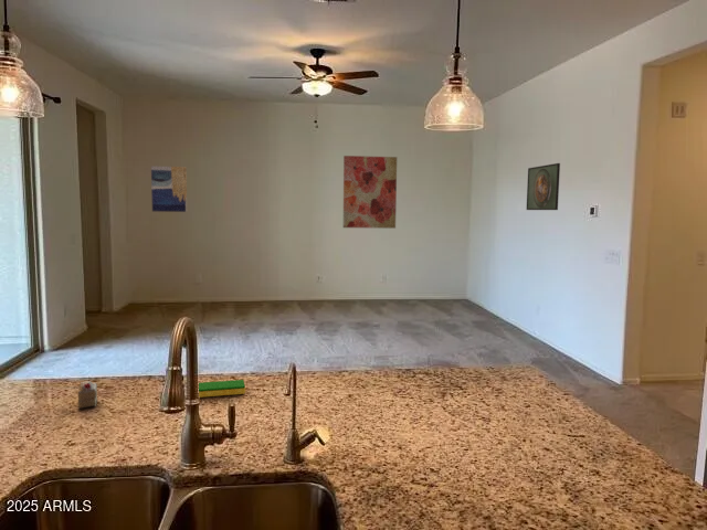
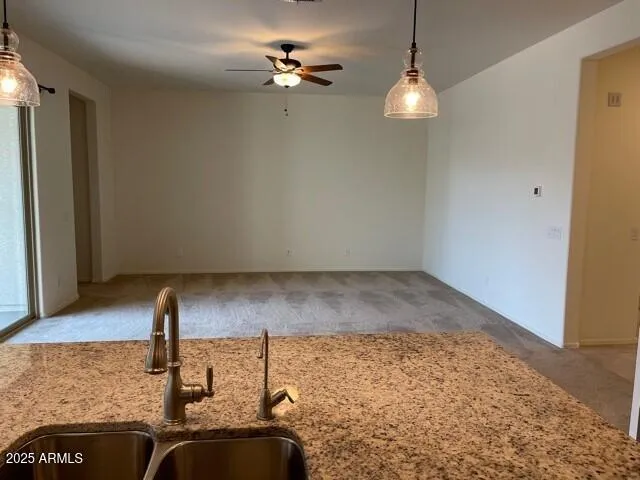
- cake slice (87, 392)
- wall art (369, 192)
- dish sponge (221, 388)
- wall art (169, 189)
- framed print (541, 188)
